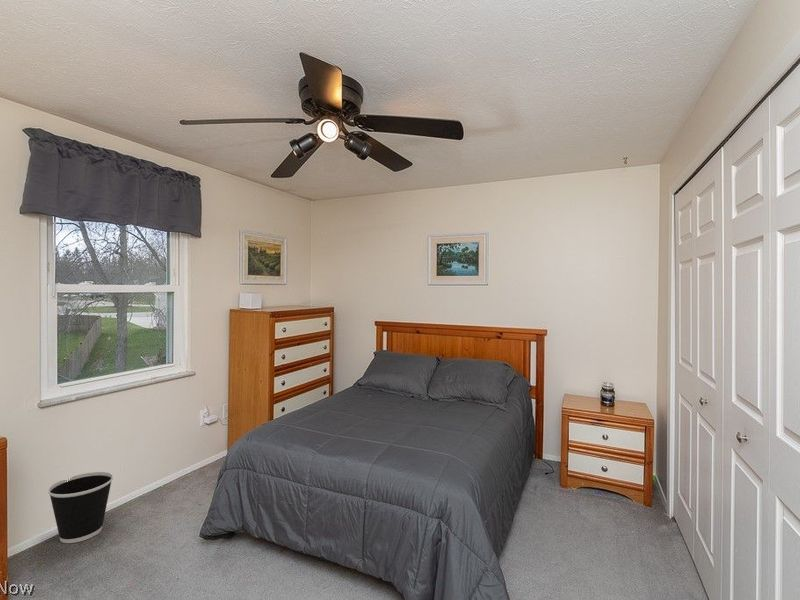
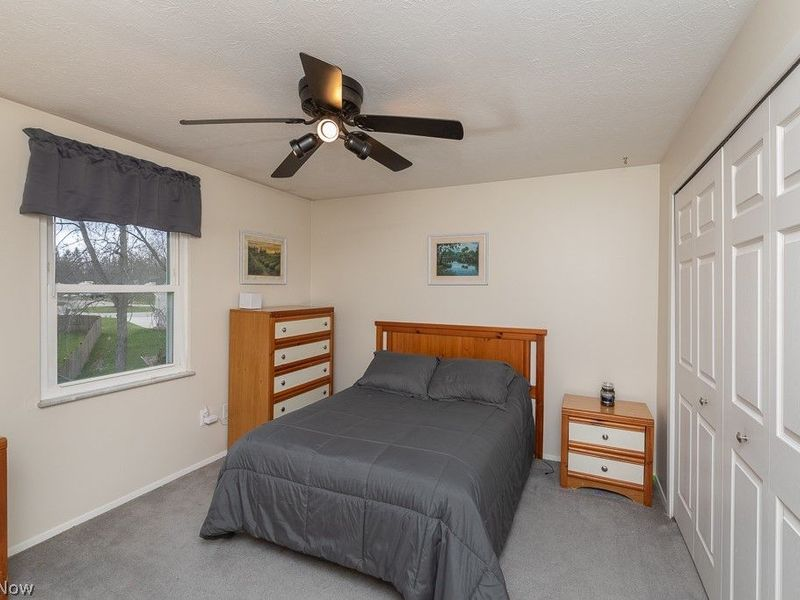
- wastebasket (81, 507)
